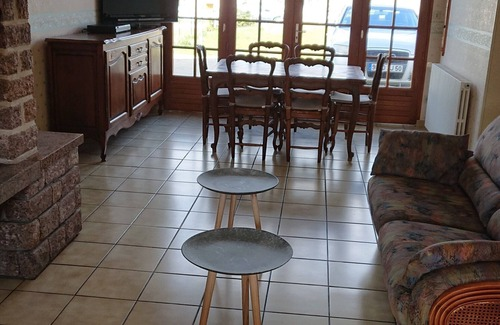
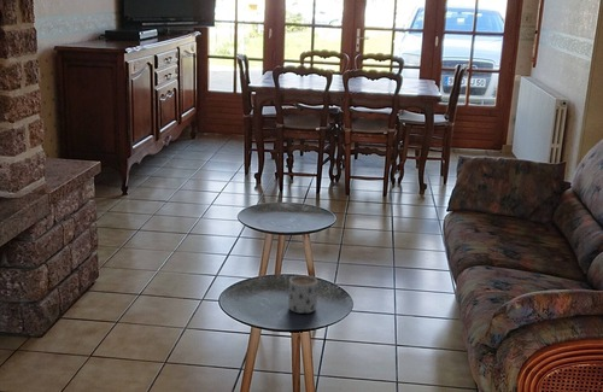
+ mug (303, 292)
